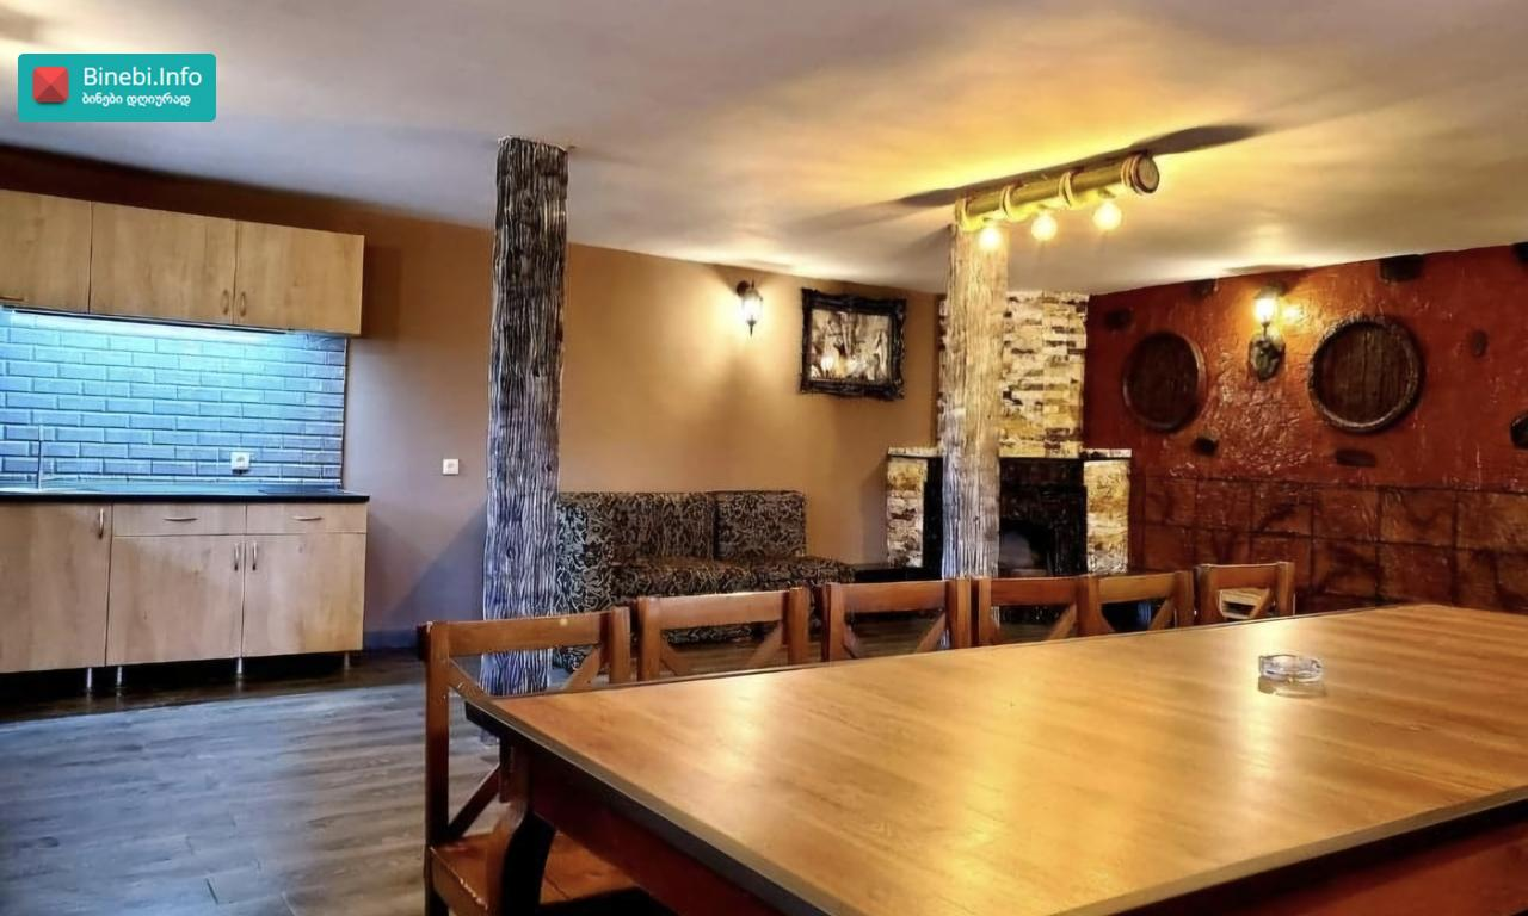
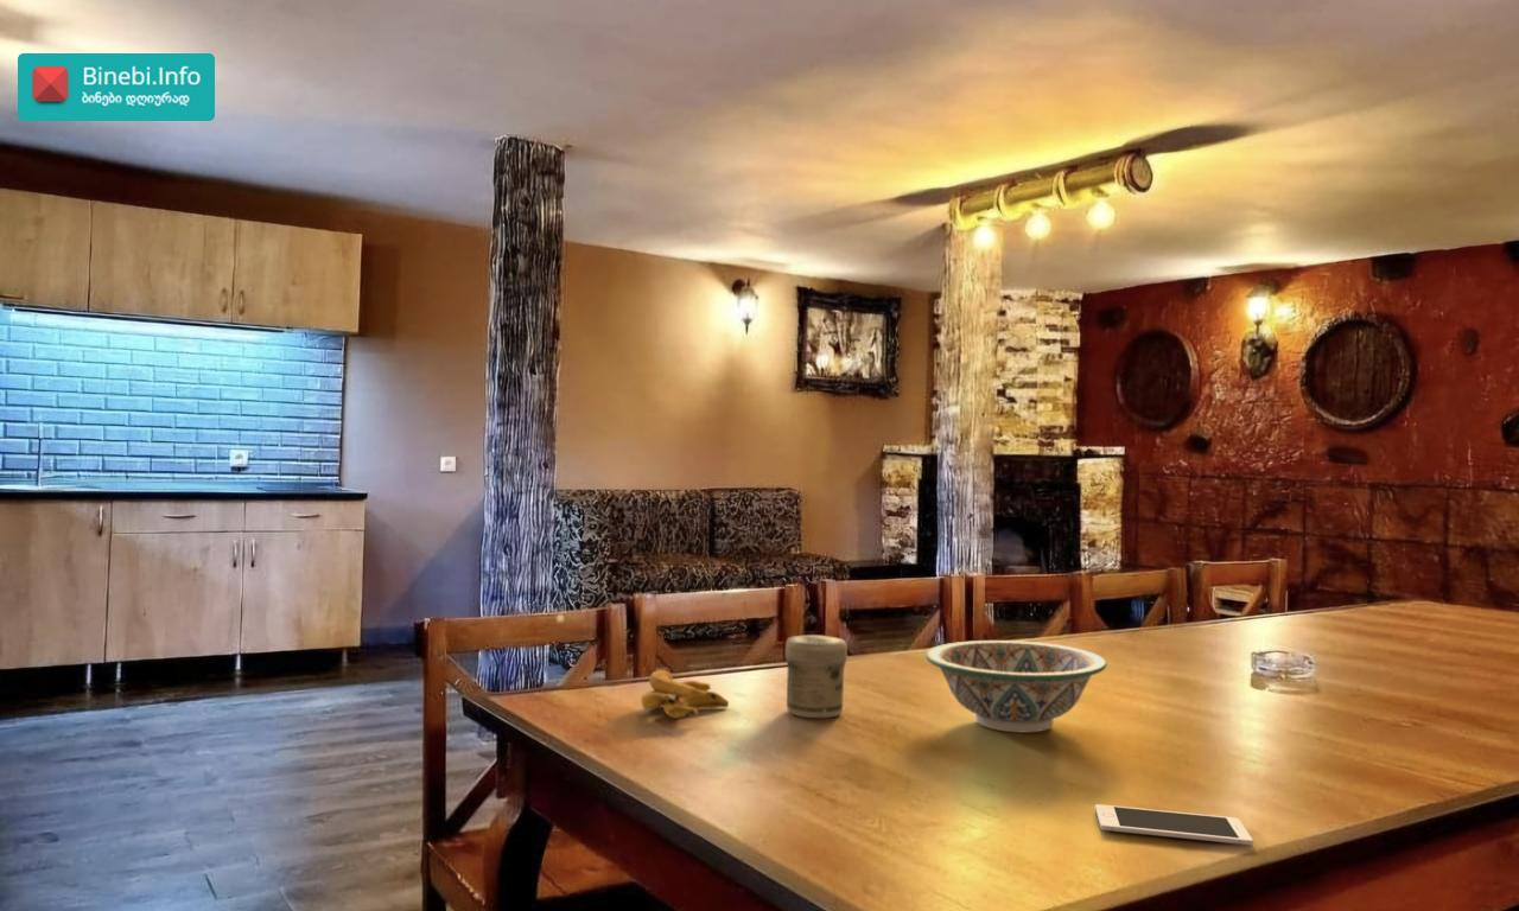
+ cell phone (1170, 823)
+ jar (815, 675)
+ banana (686, 693)
+ decorative bowl (1013, 688)
